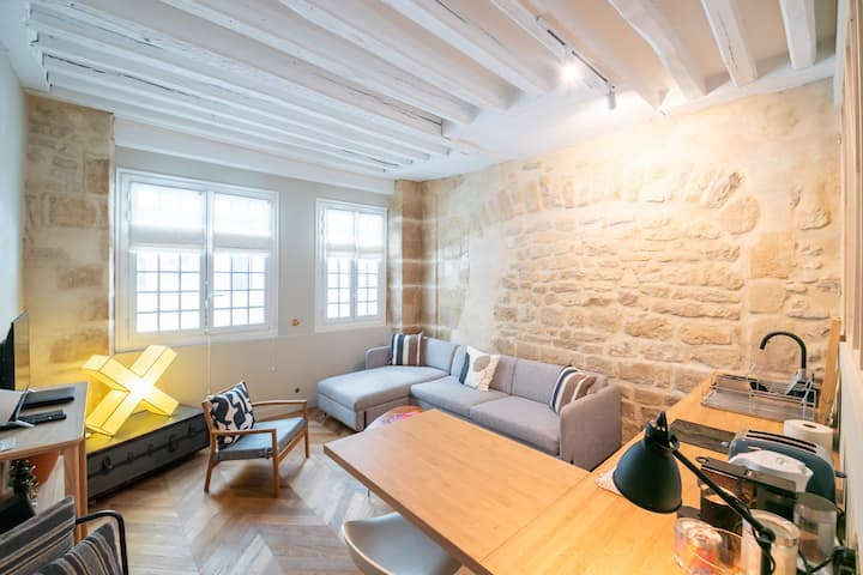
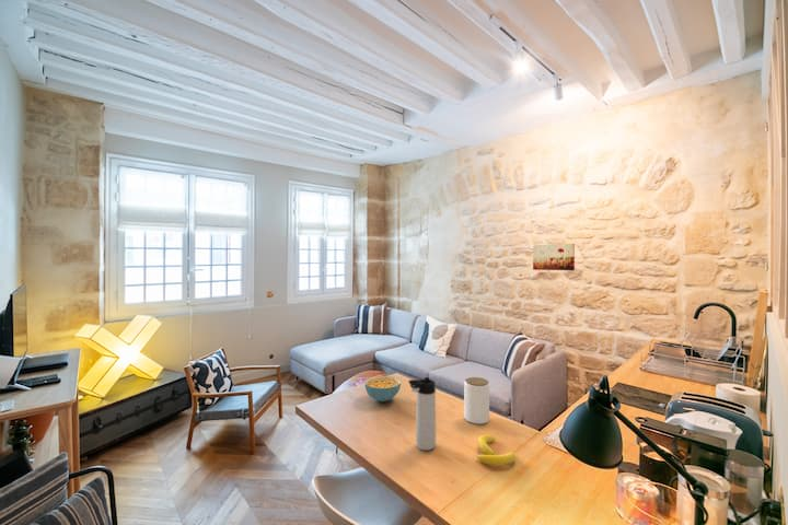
+ banana (493, 452)
+ jar (476, 399)
+ thermos bottle (421, 412)
+ wall art (553, 257)
+ cereal bowl (382, 390)
